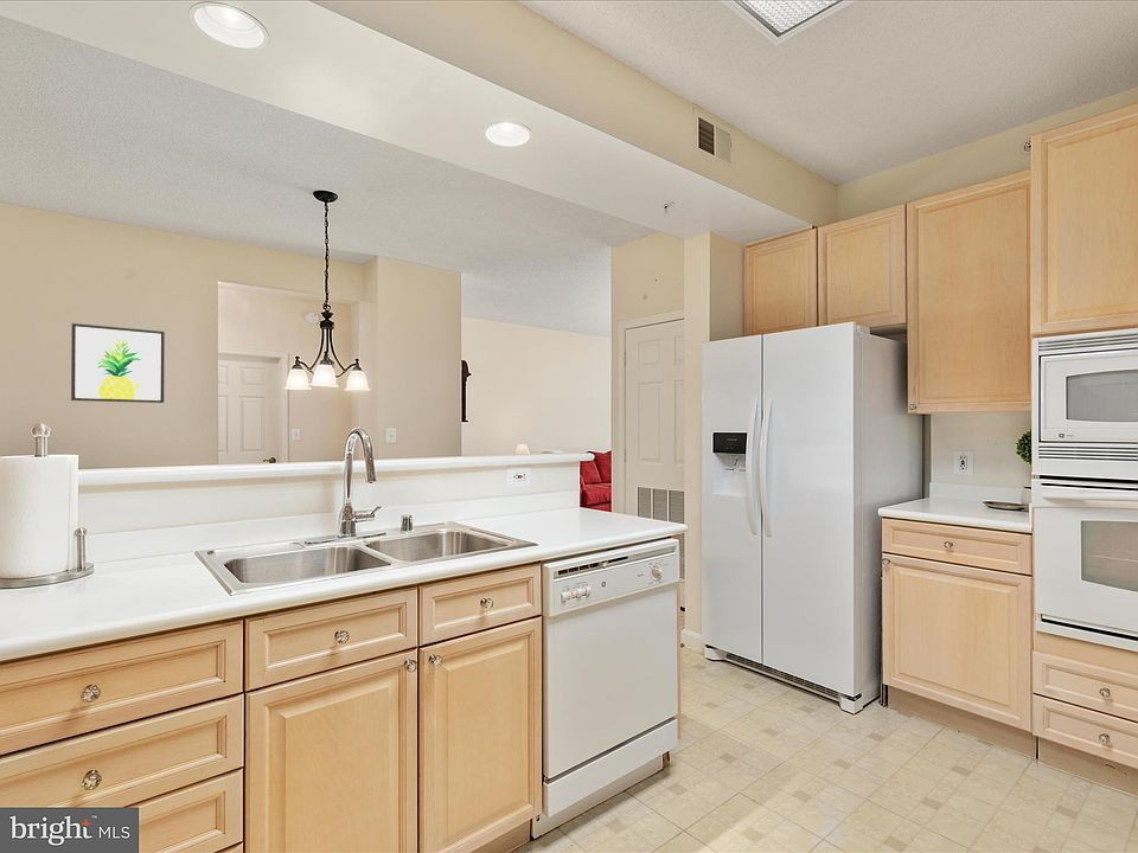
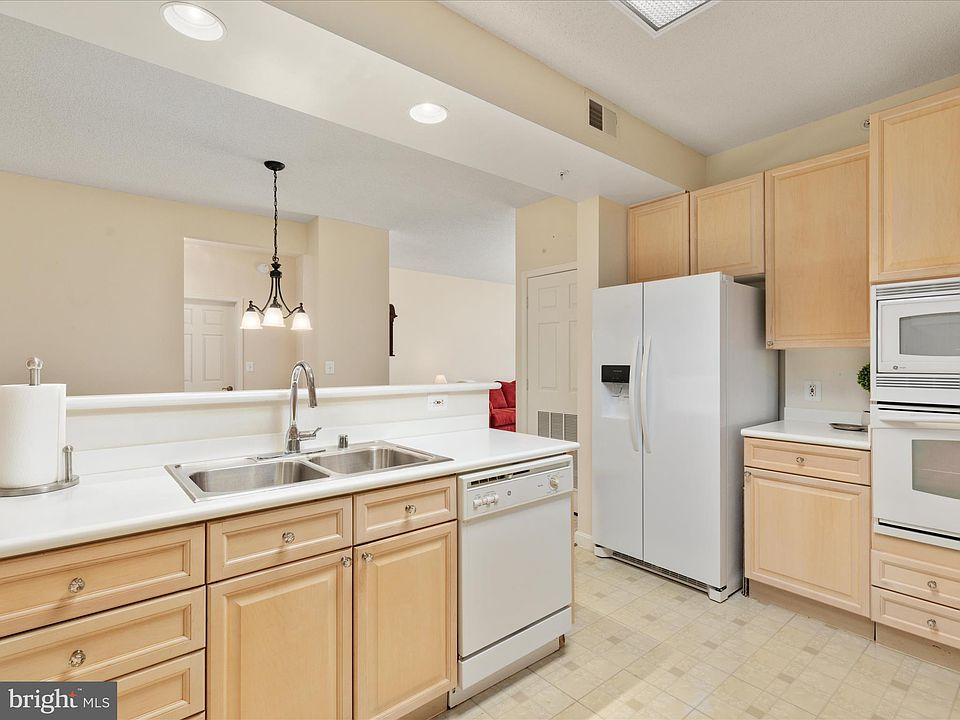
- wall art (119, 364)
